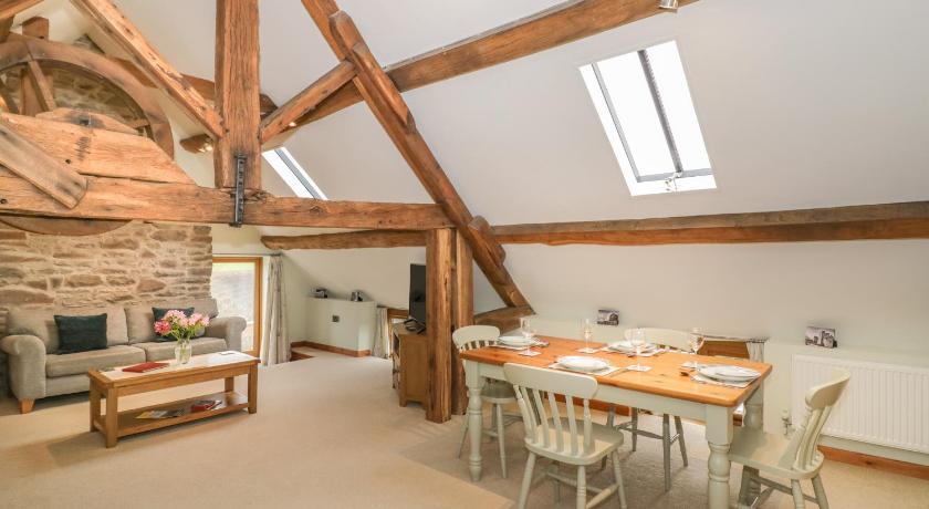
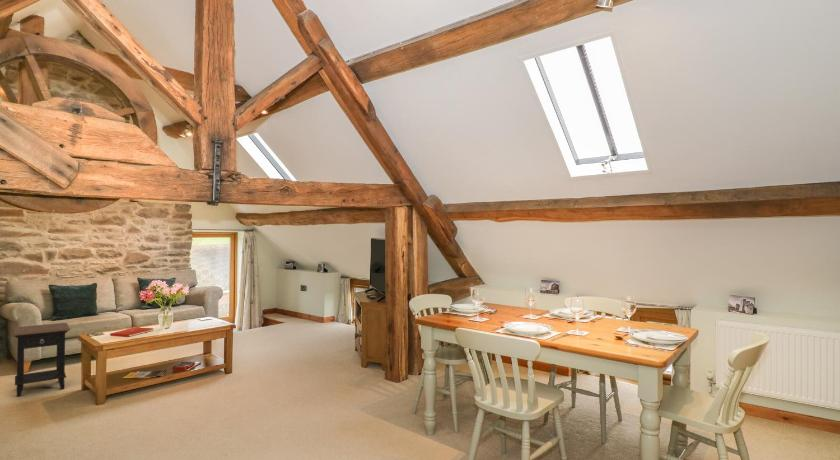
+ side table (36, 347)
